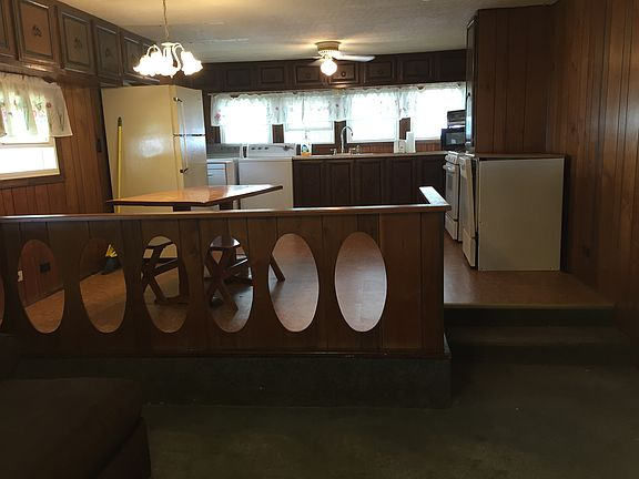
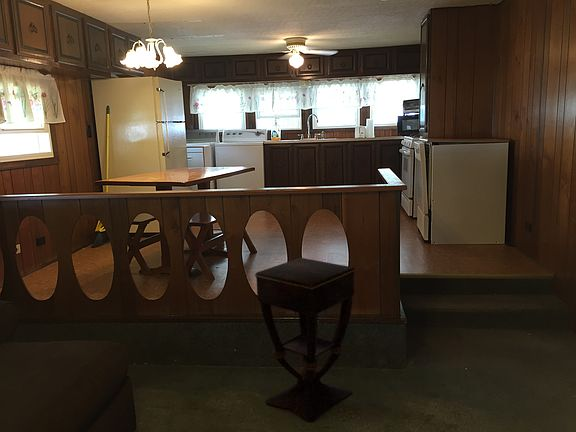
+ side table (307, 334)
